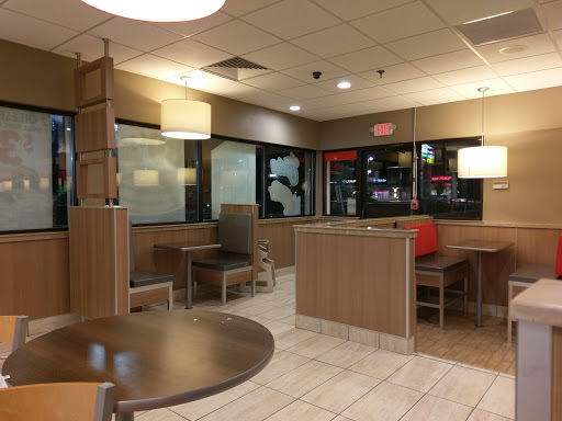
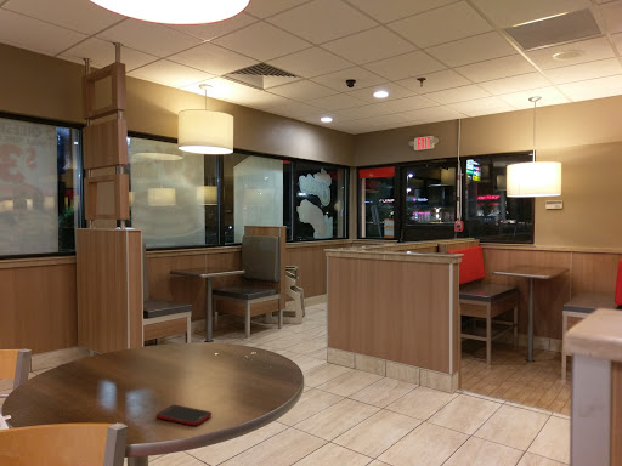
+ cell phone (183, 414)
